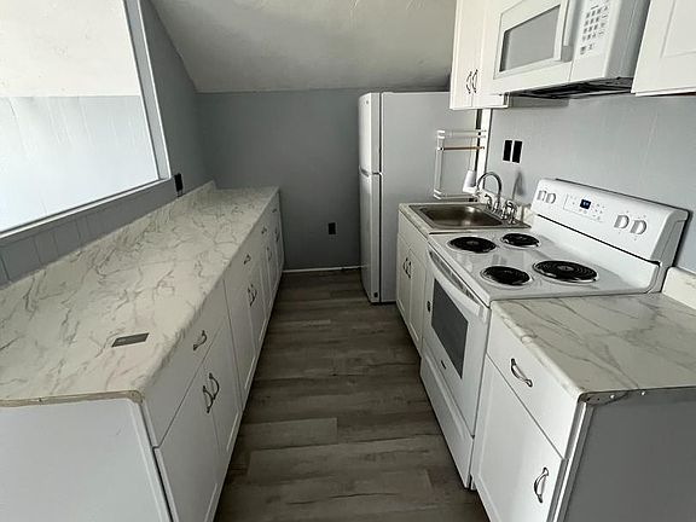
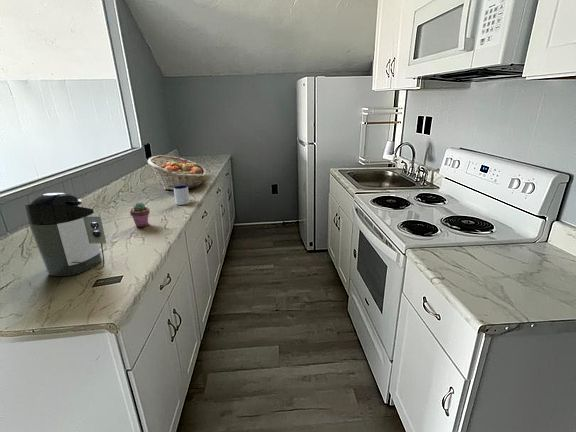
+ potted succulent (140, 213)
+ fruit basket (178, 170)
+ coffee maker (79, 230)
+ mug (182, 194)
